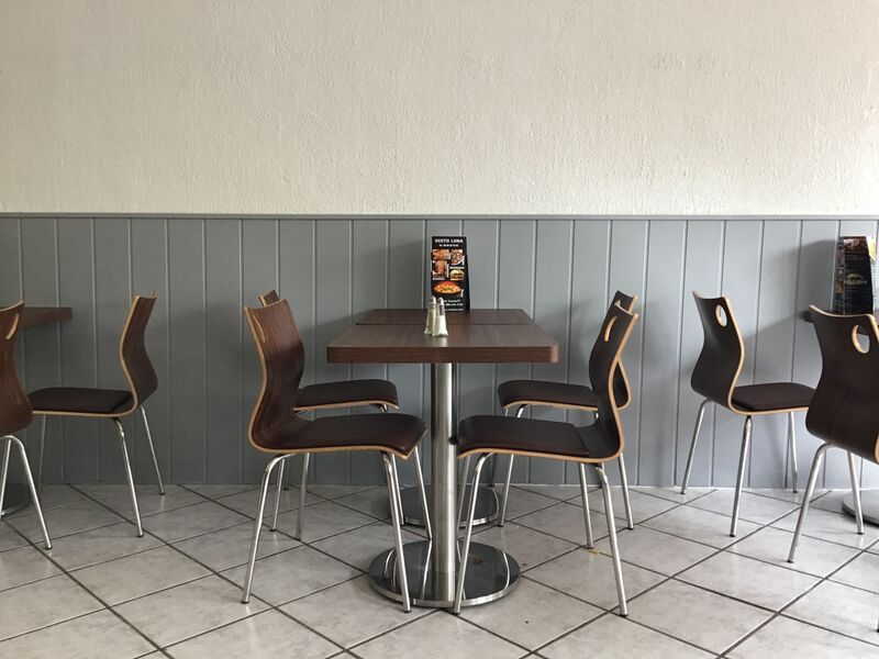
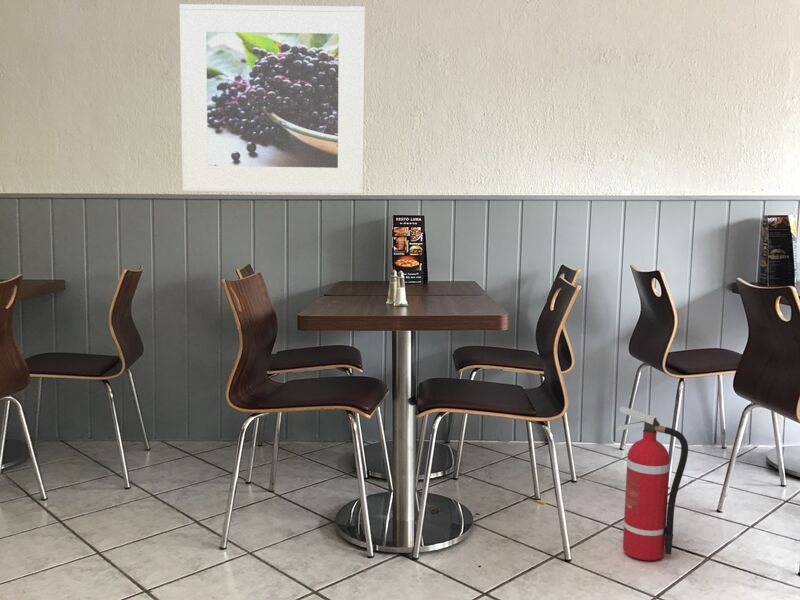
+ fire extinguisher (649, 484)
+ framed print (272, 100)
